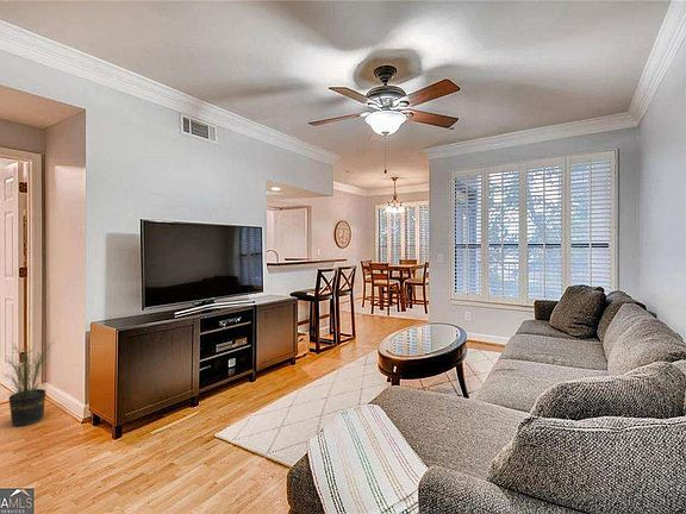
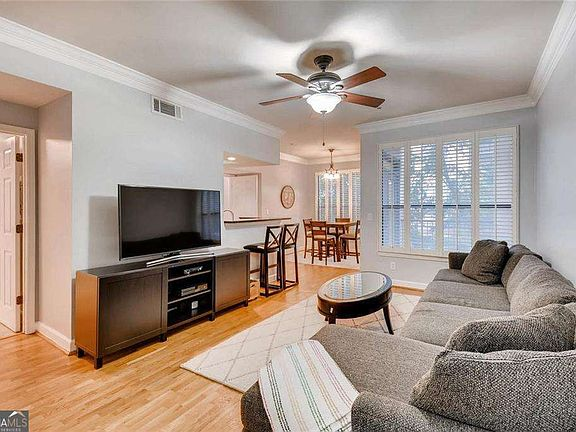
- potted plant (31, 378)
